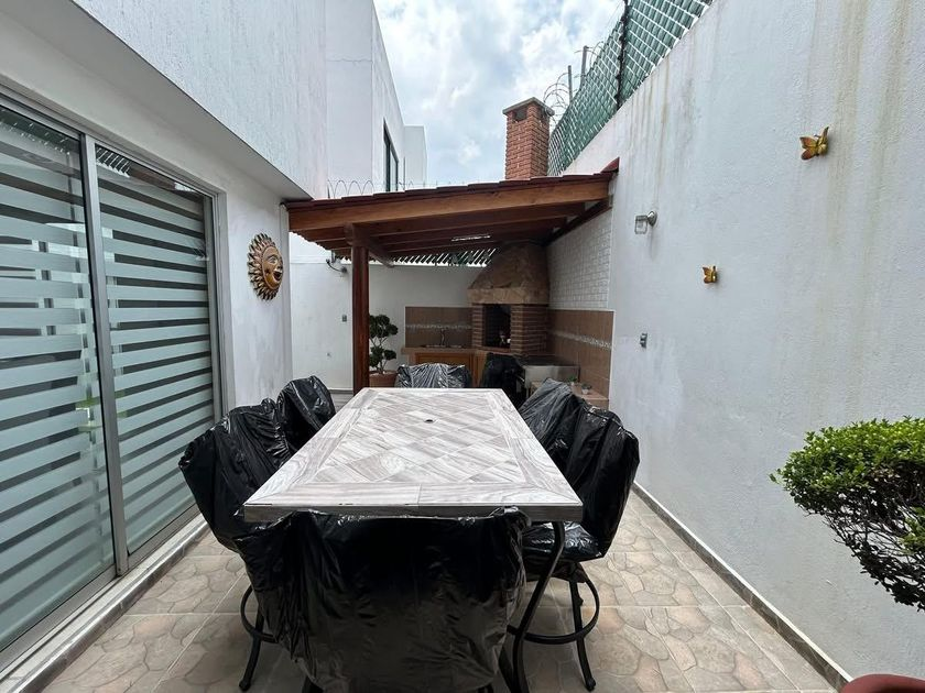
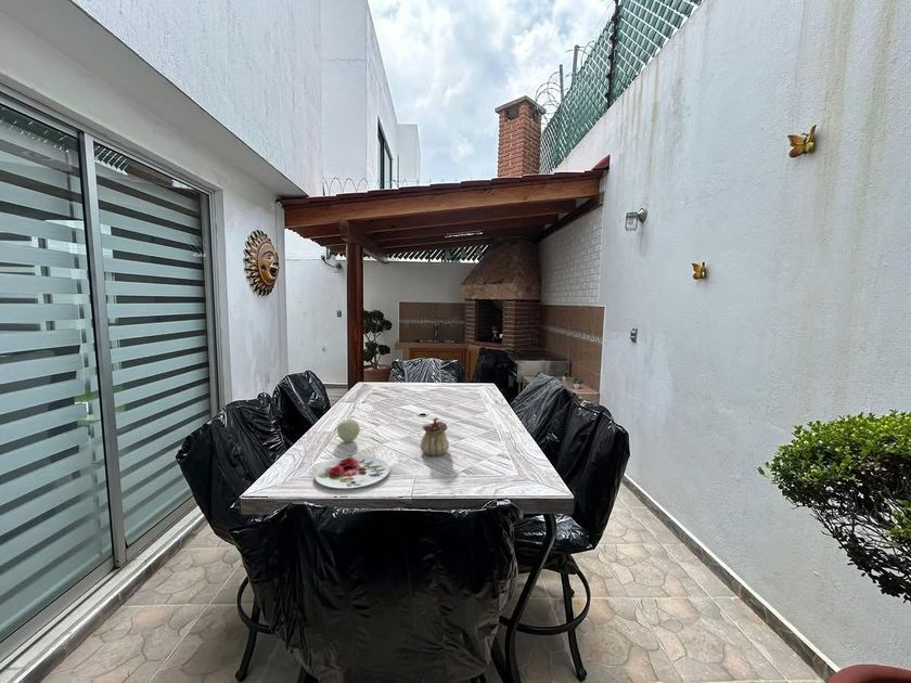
+ plate (352, 469)
+ fruit (348, 429)
+ teapot (434, 435)
